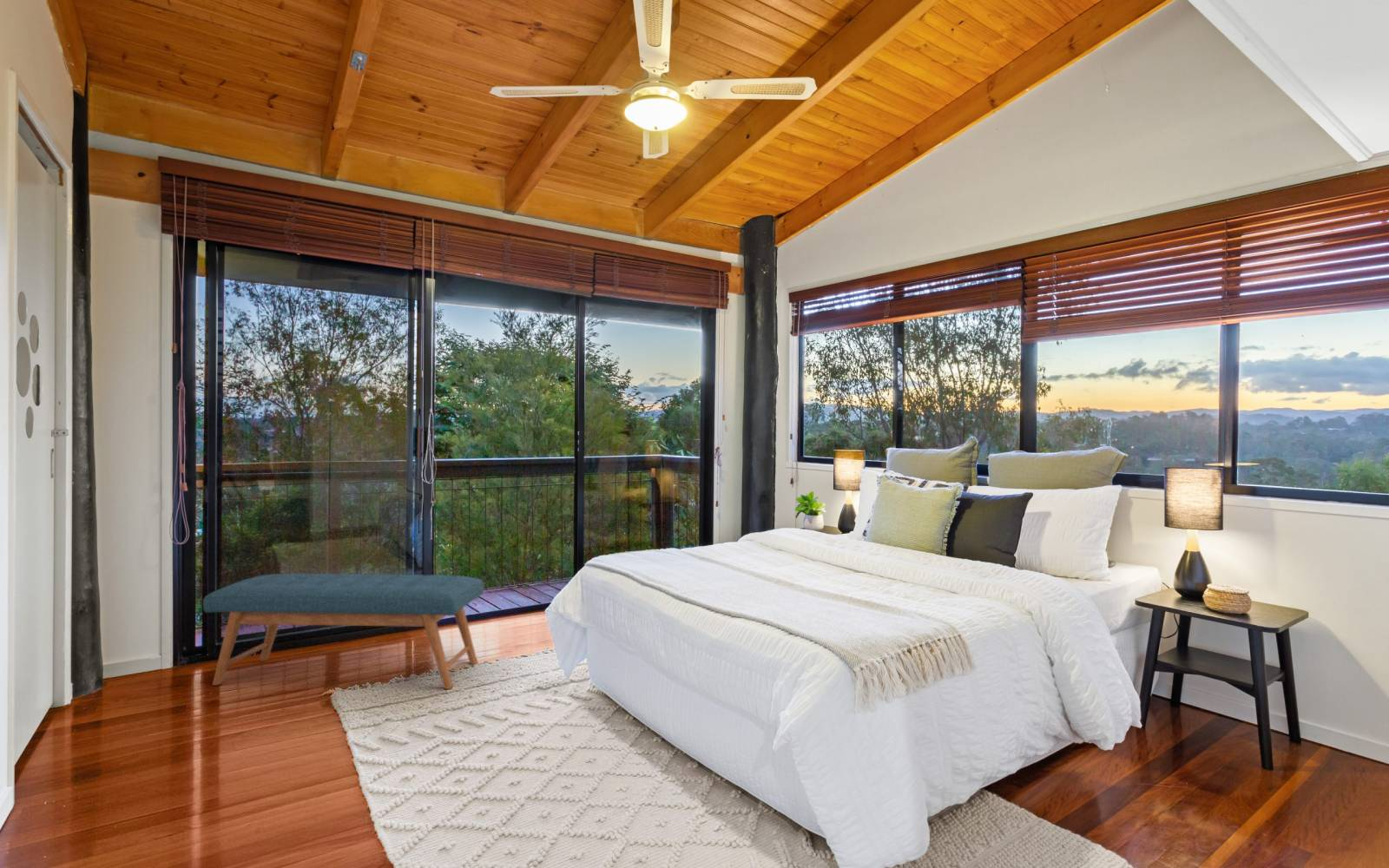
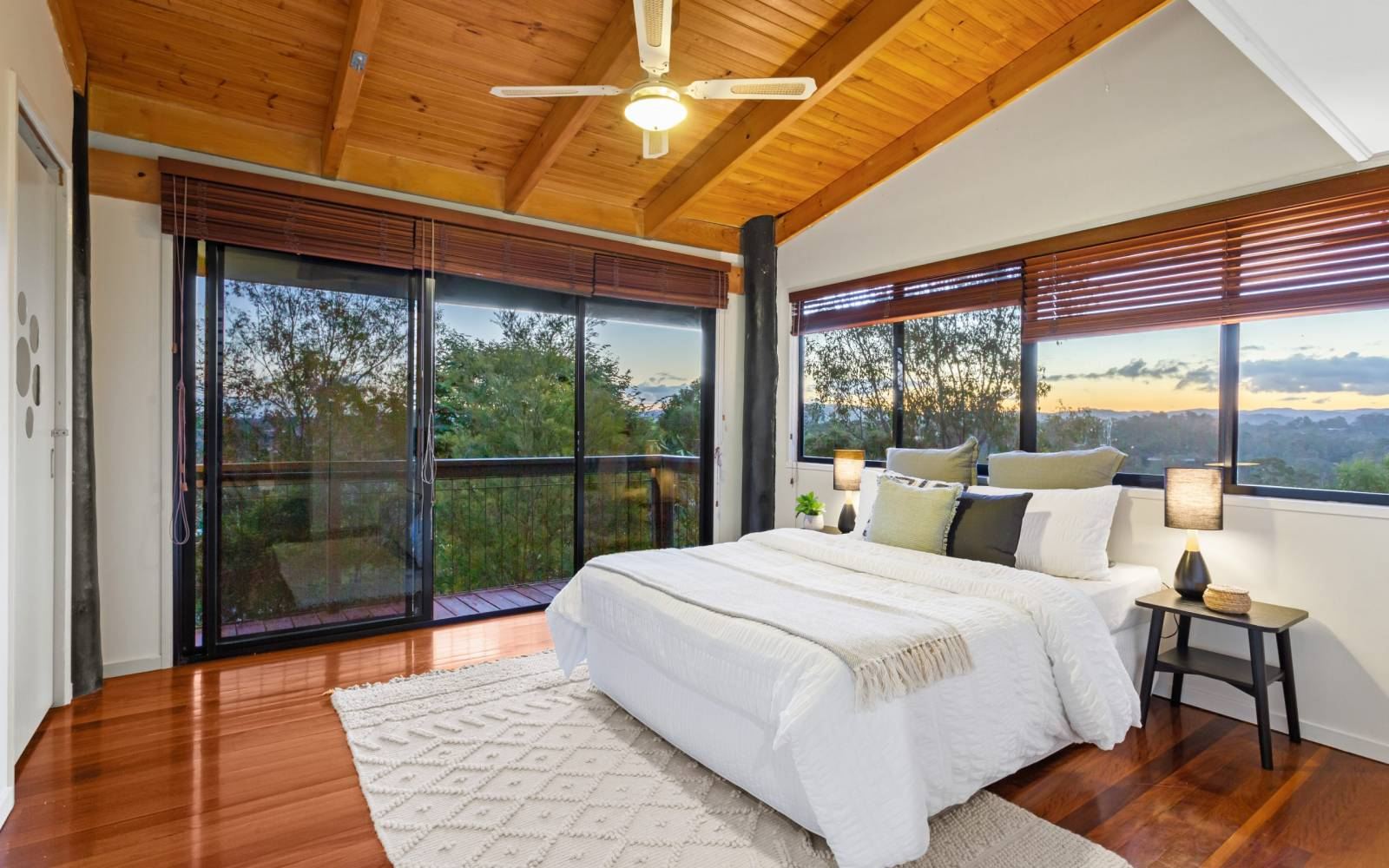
- bench (351, 625)
